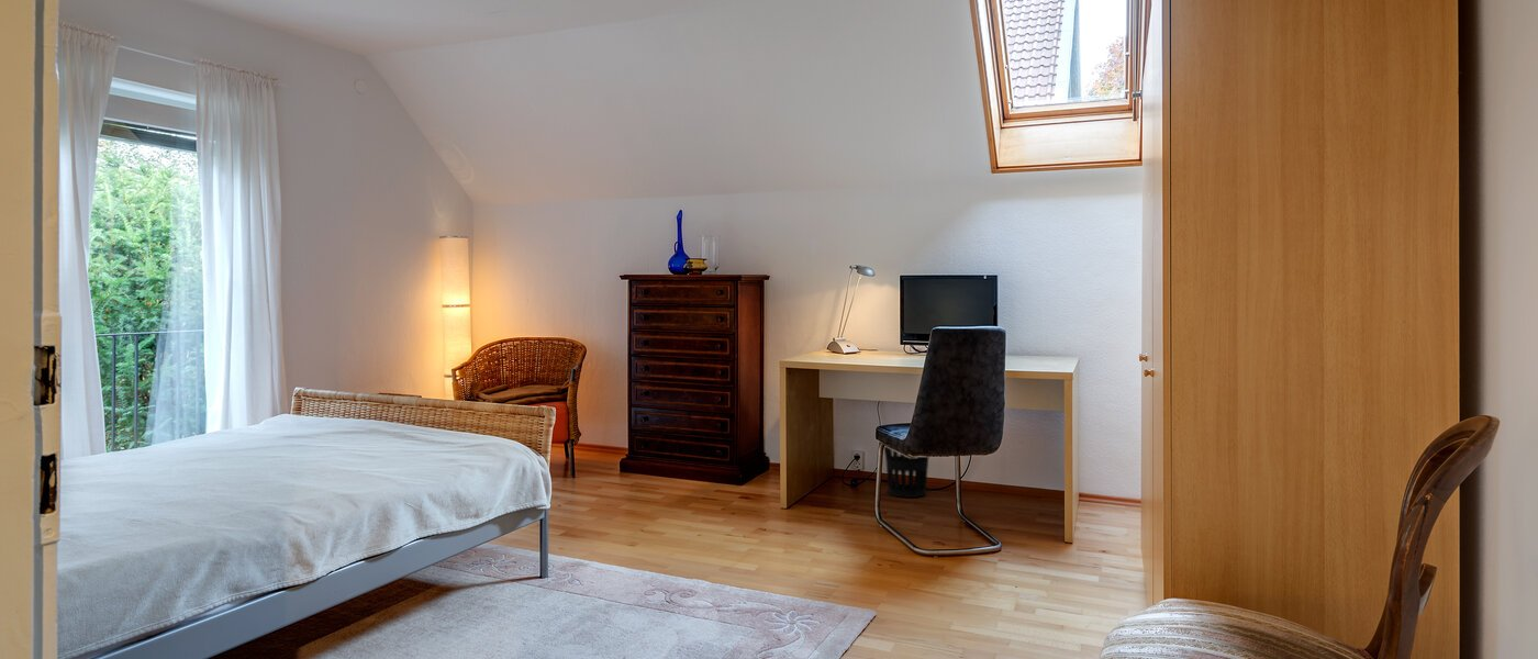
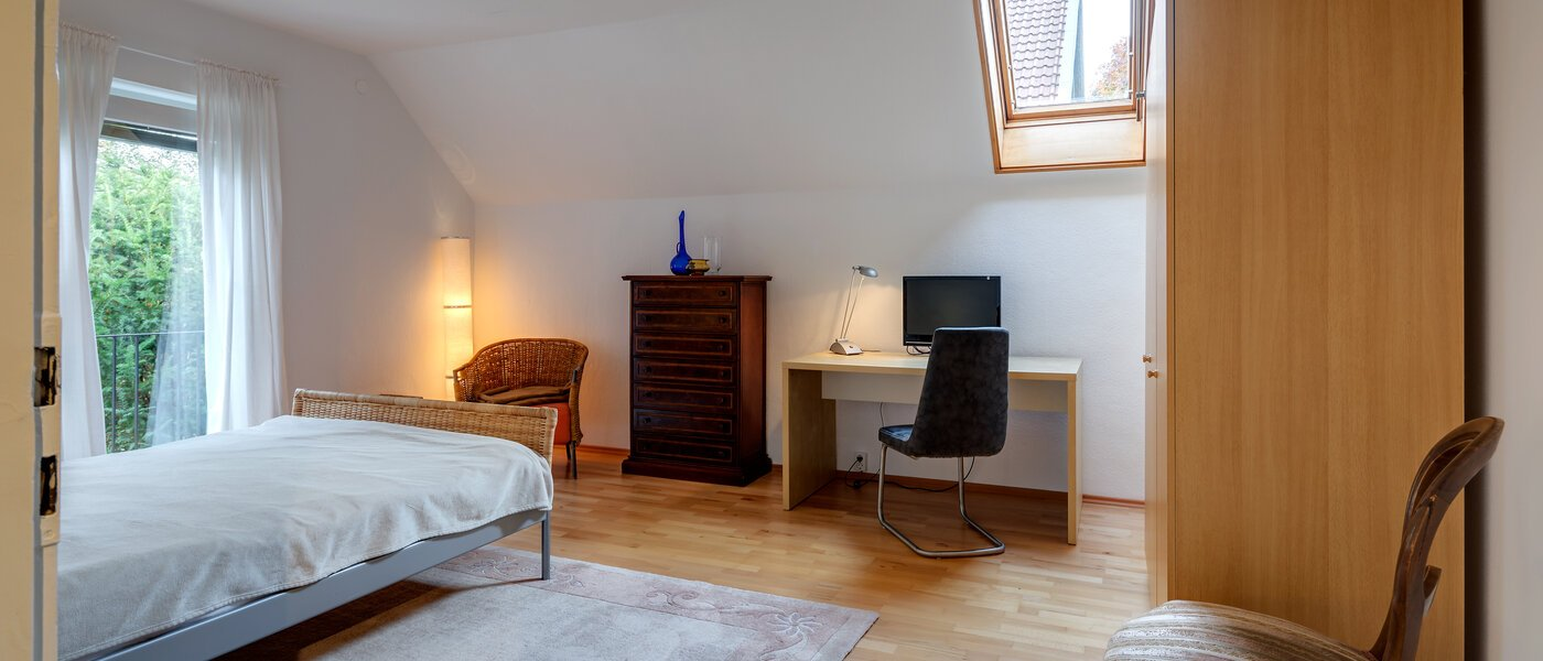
- wastebasket (906, 465)
